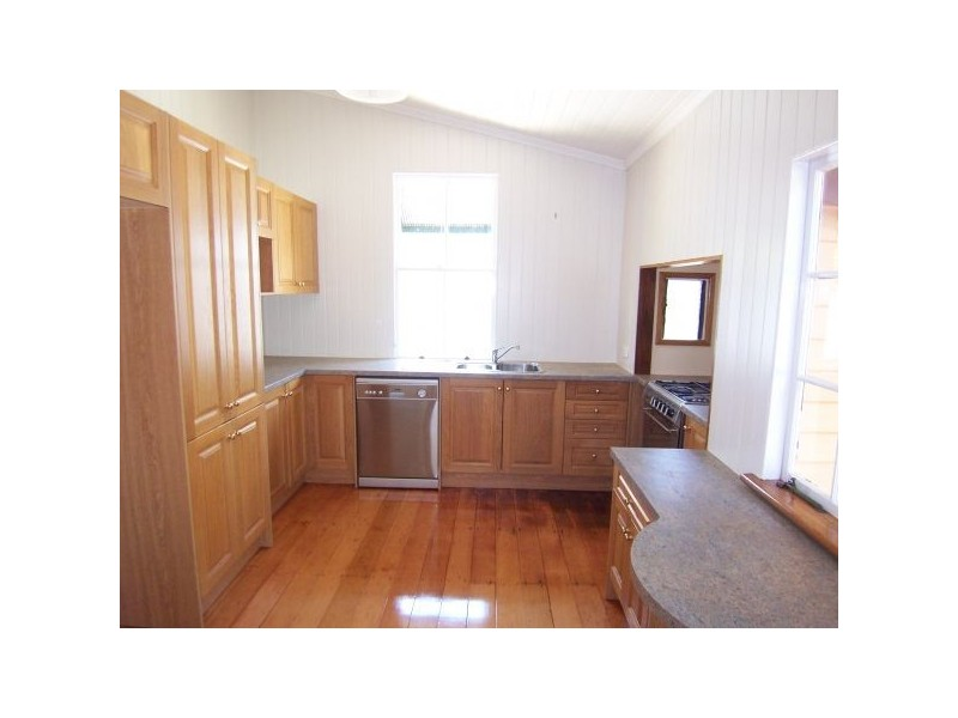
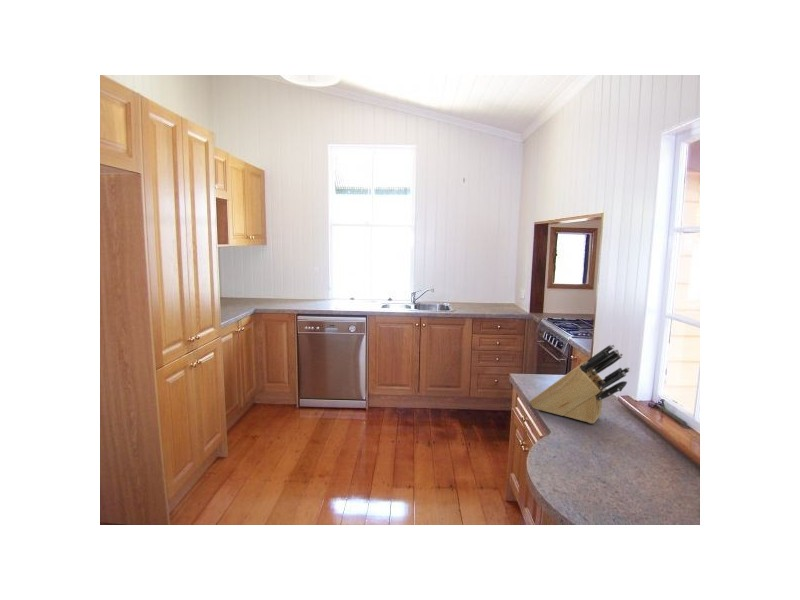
+ knife block (578, 378)
